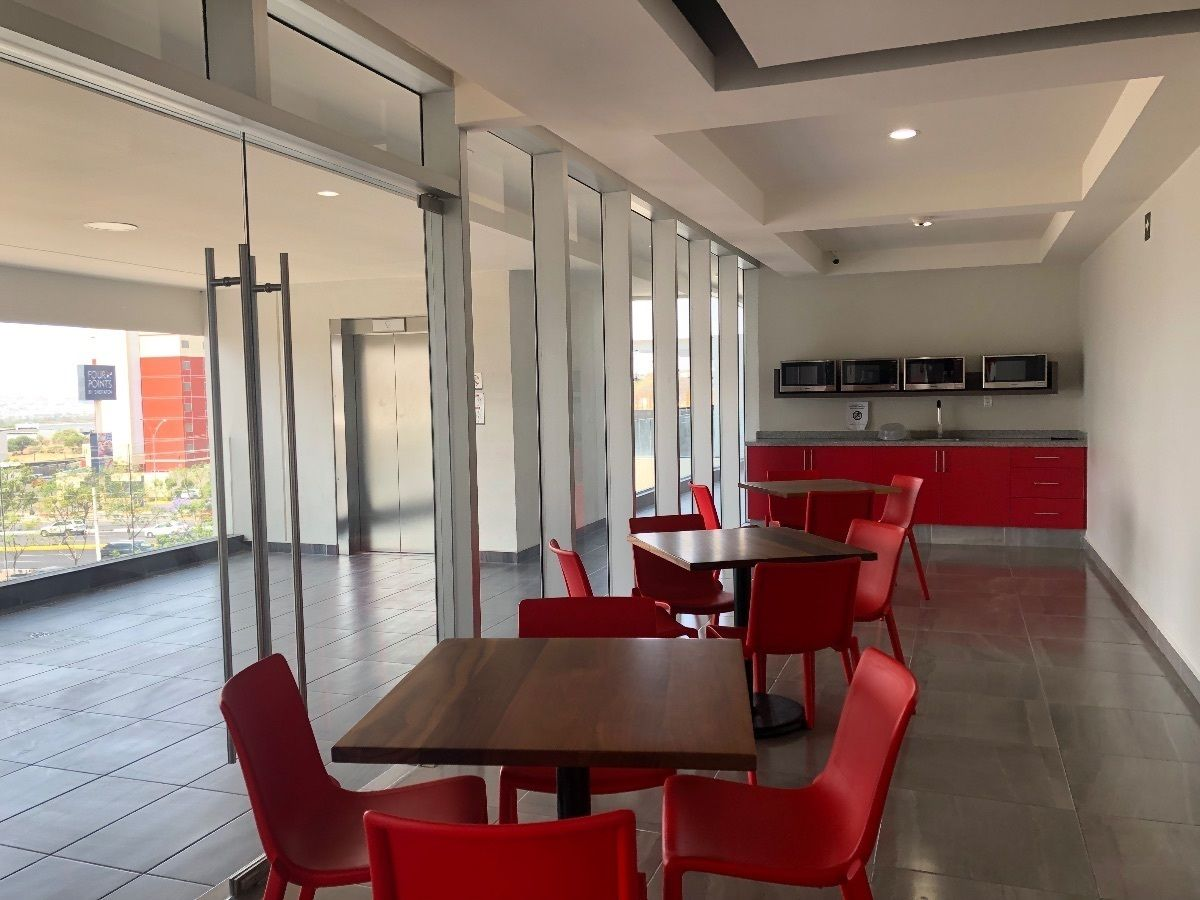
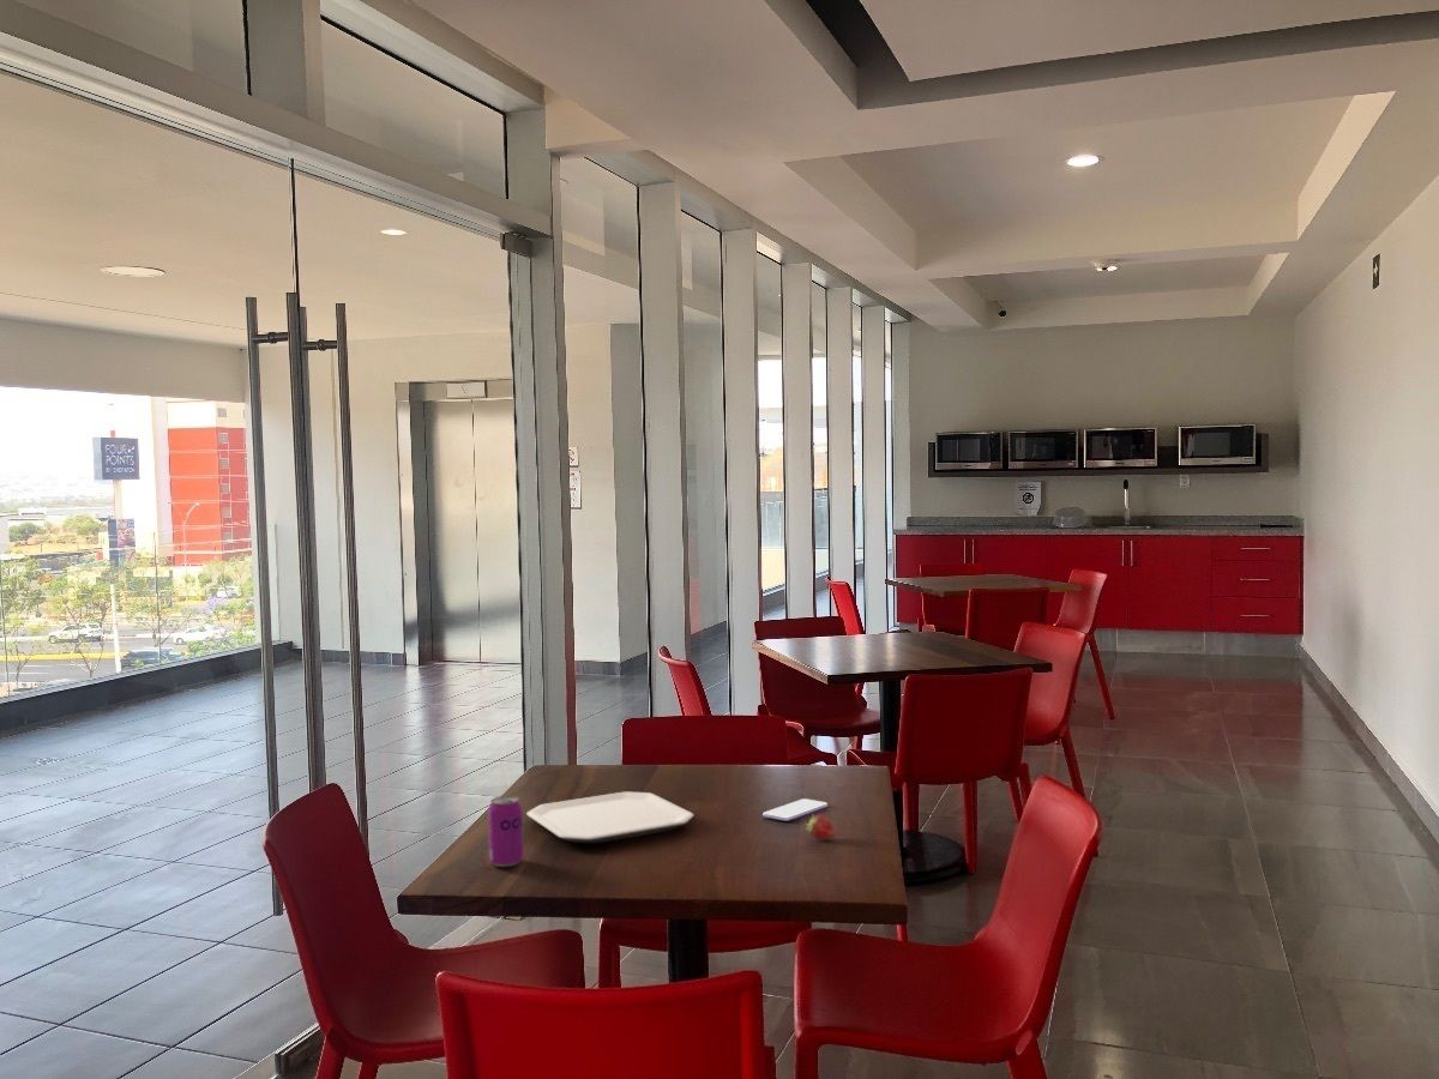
+ smartphone (795, 809)
+ beverage can (505, 830)
+ fruit (821, 825)
+ plate (609, 818)
